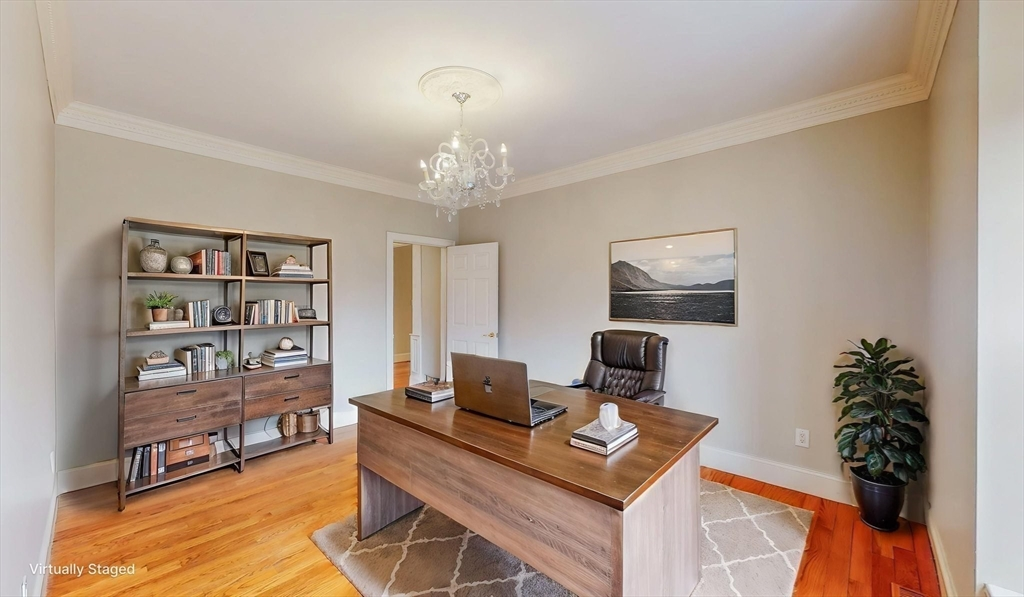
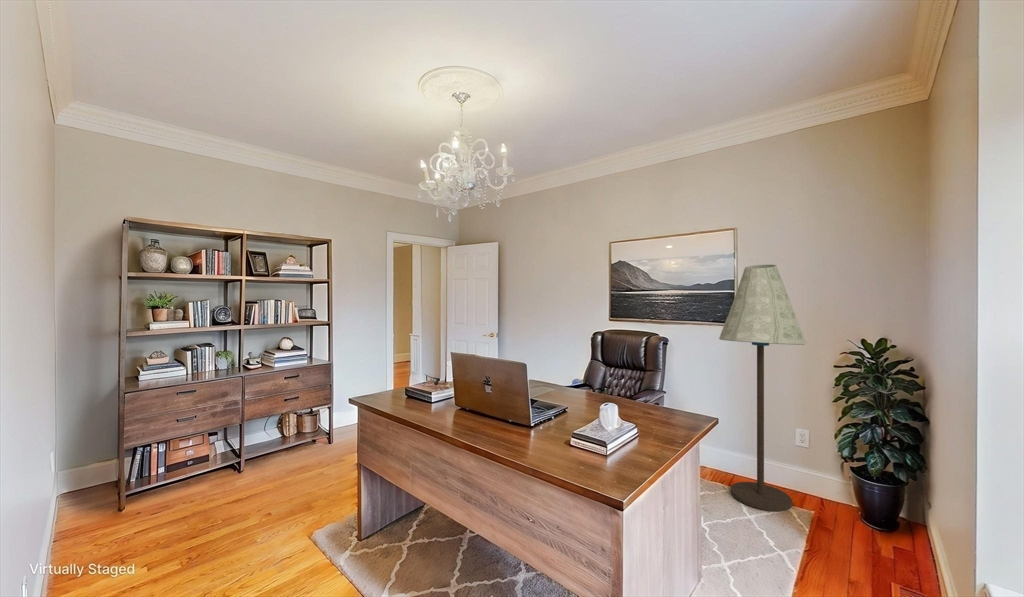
+ floor lamp (760, 380)
